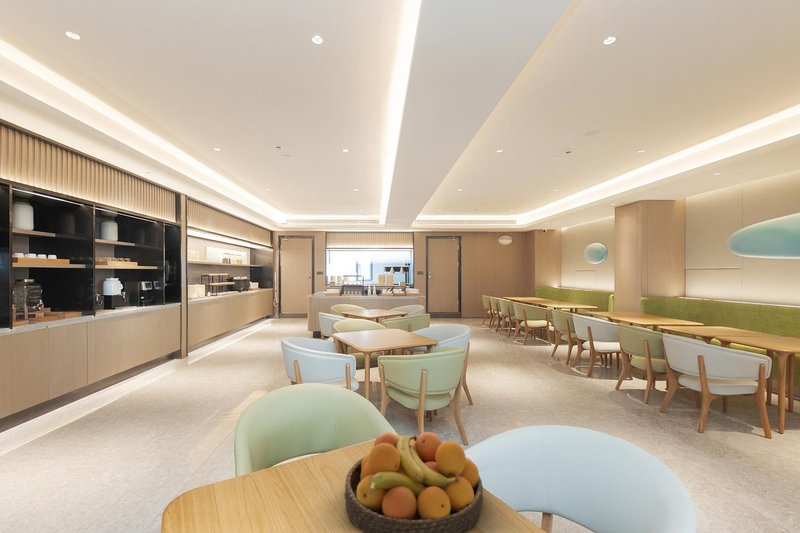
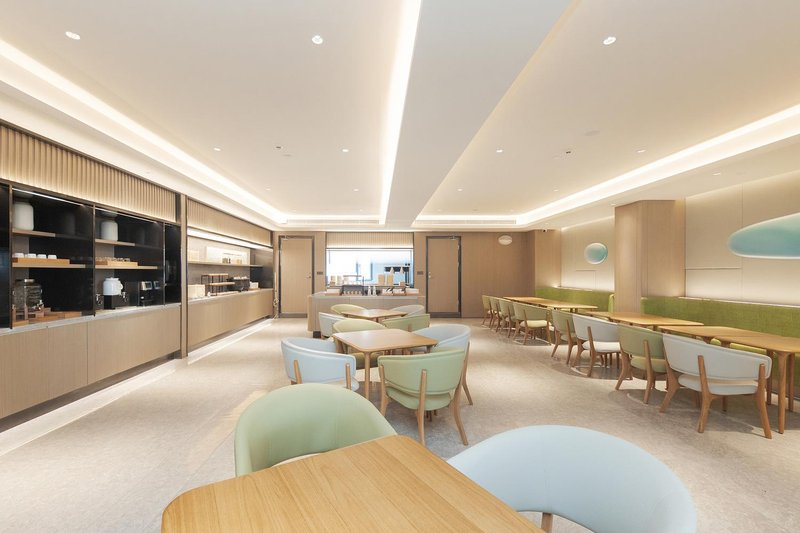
- fruit bowl (413, 468)
